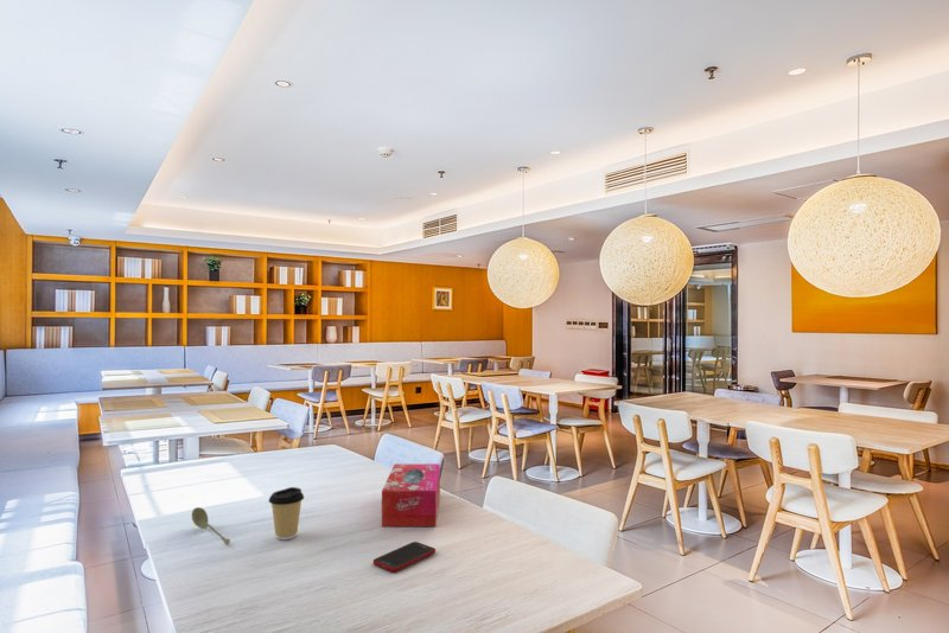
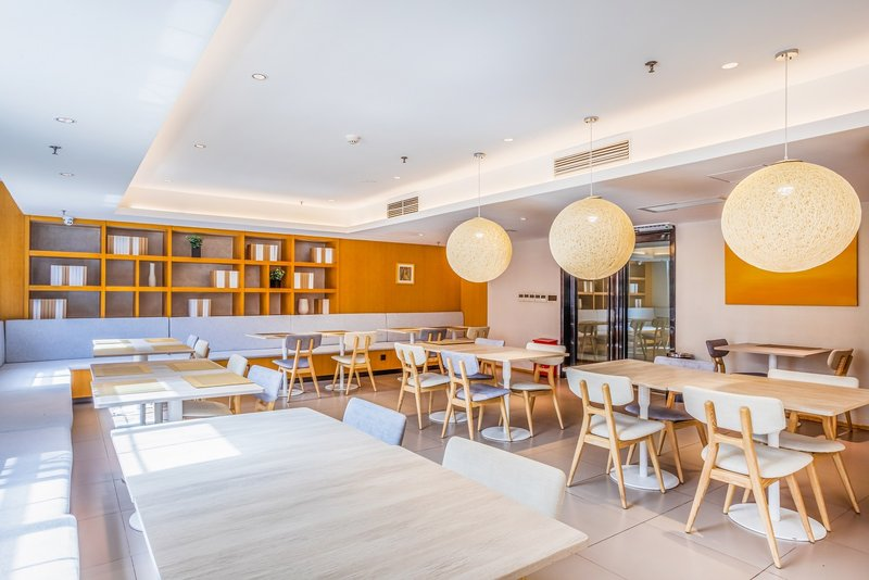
- soupspoon (210, 525)
- coffee cup (286, 513)
- tissue box (413, 492)
- cell phone (405, 556)
